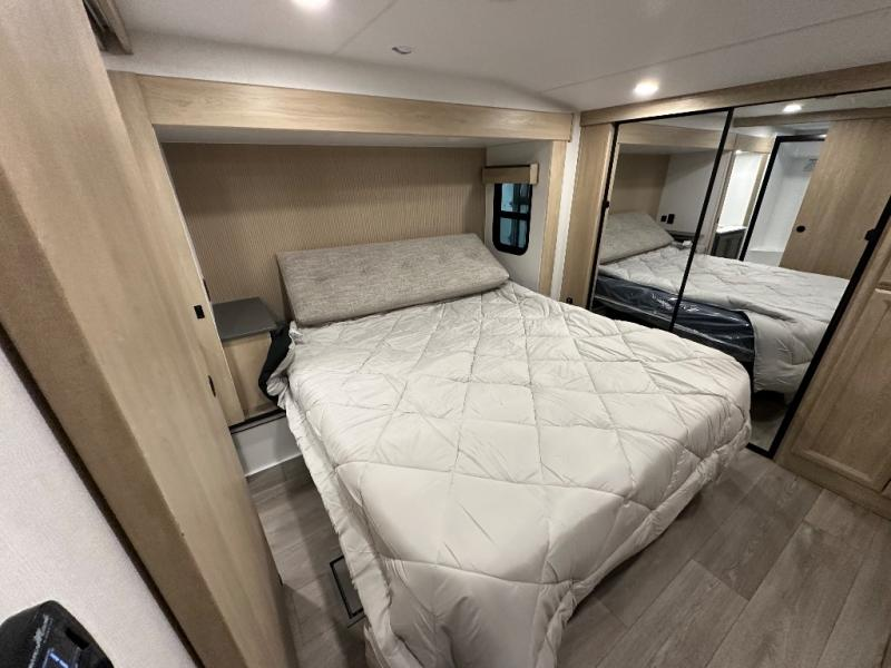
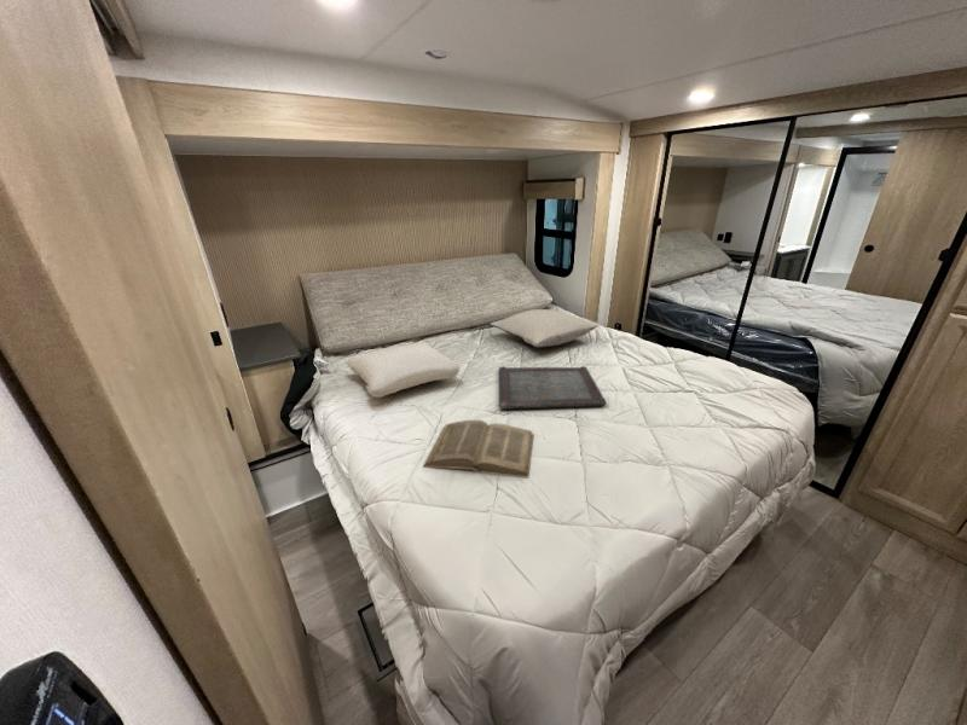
+ book (481, 443)
+ serving tray (546, 385)
+ pillow (542, 325)
+ pillow (401, 366)
